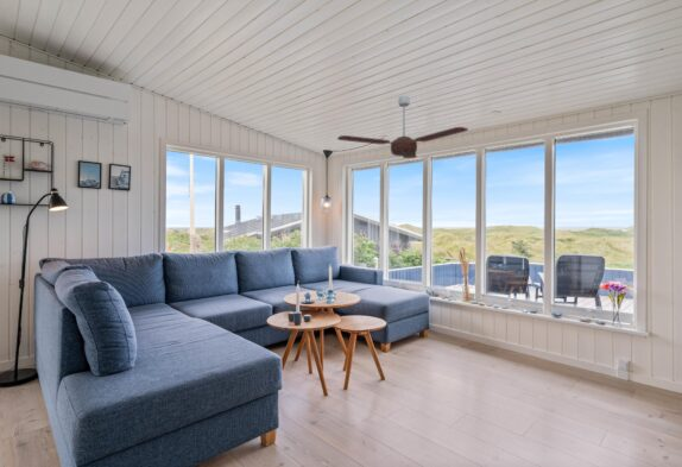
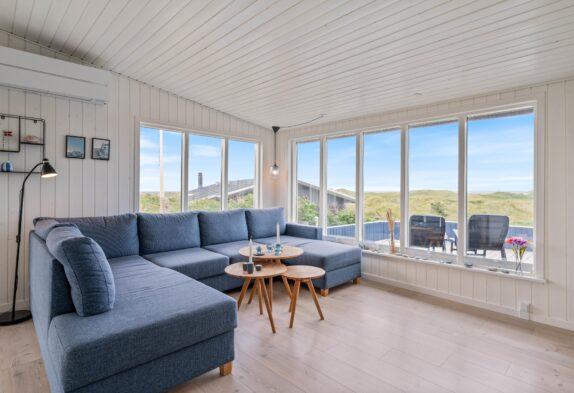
- ceiling fan (403, 128)
